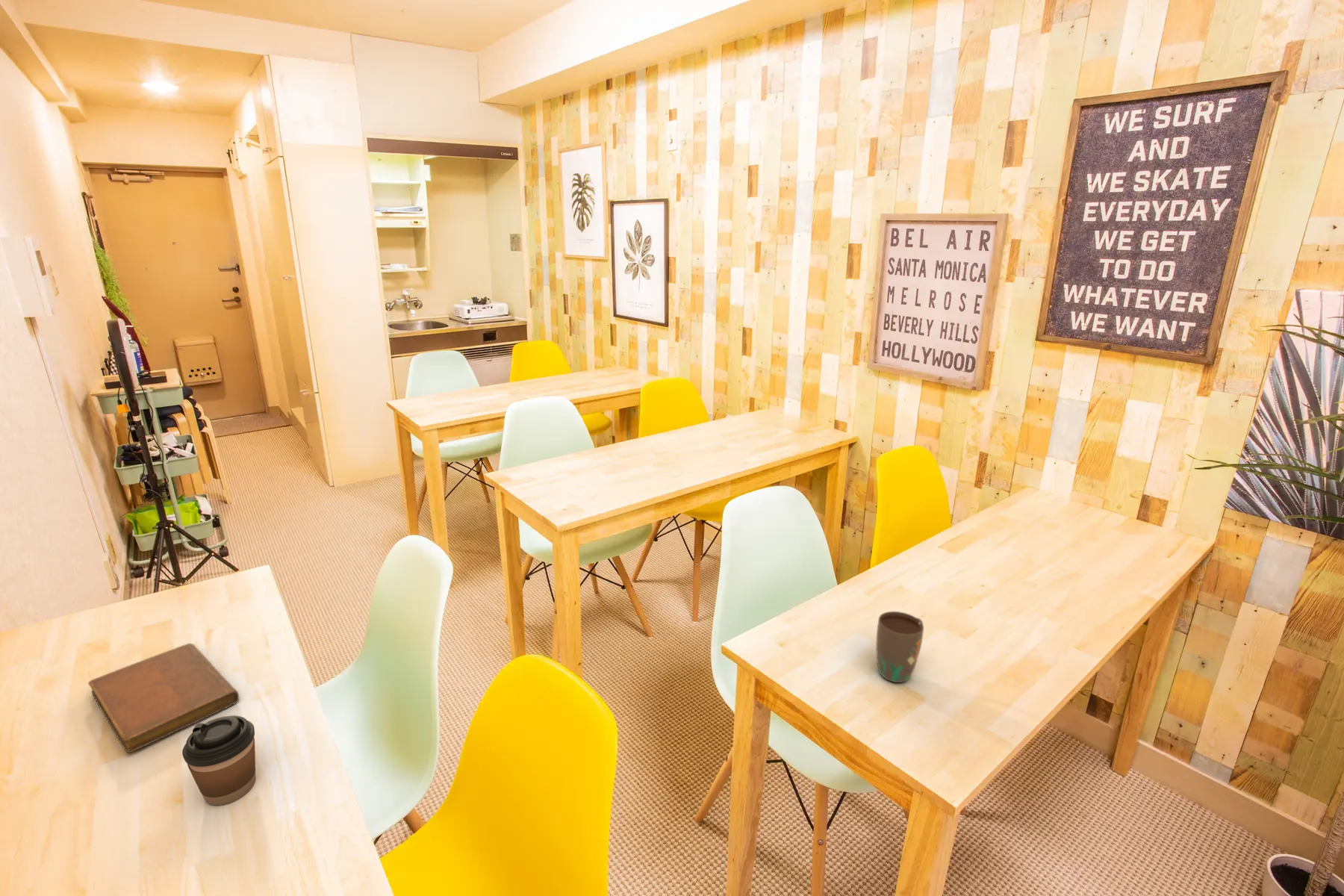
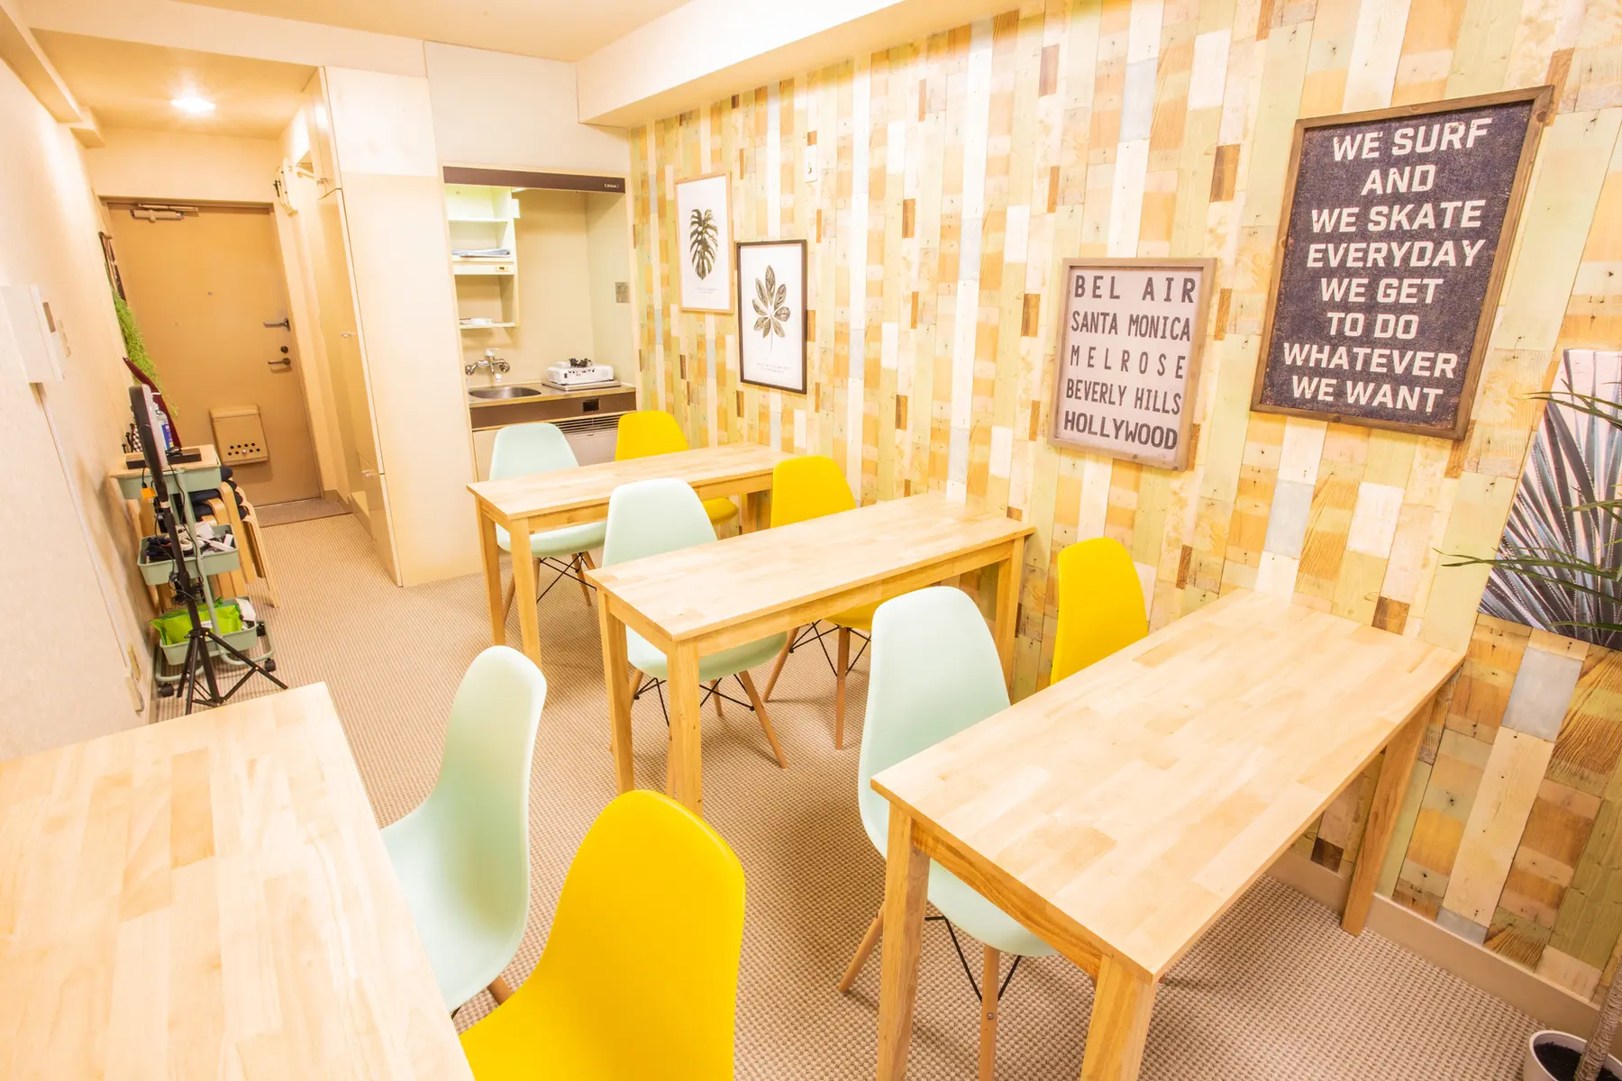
- notebook (164, 691)
- mug (903, 645)
- coffee cup (223, 756)
